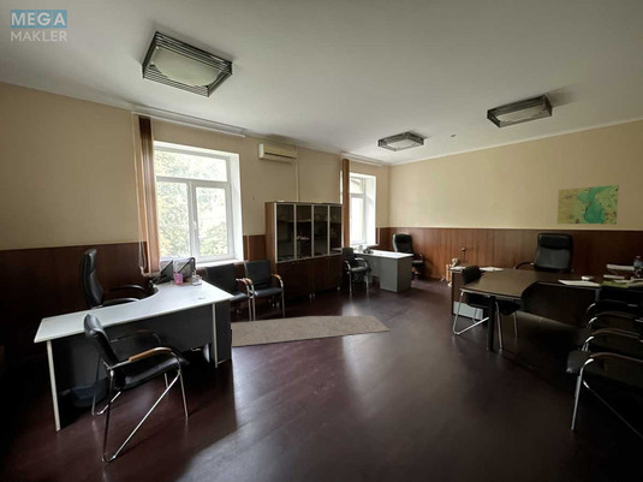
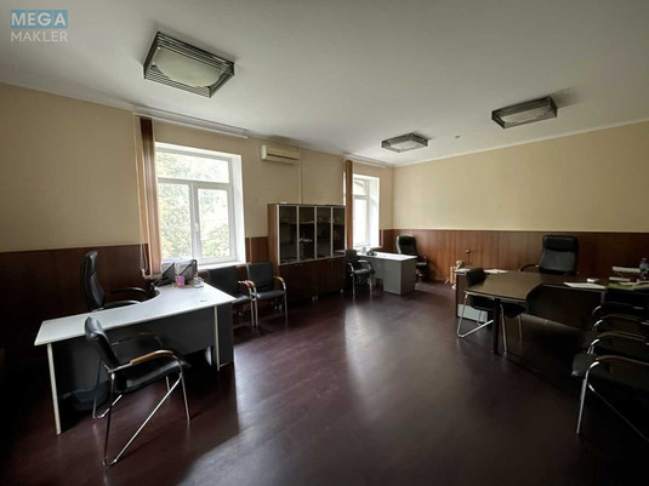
- rug (294, 327)
- map (585, 206)
